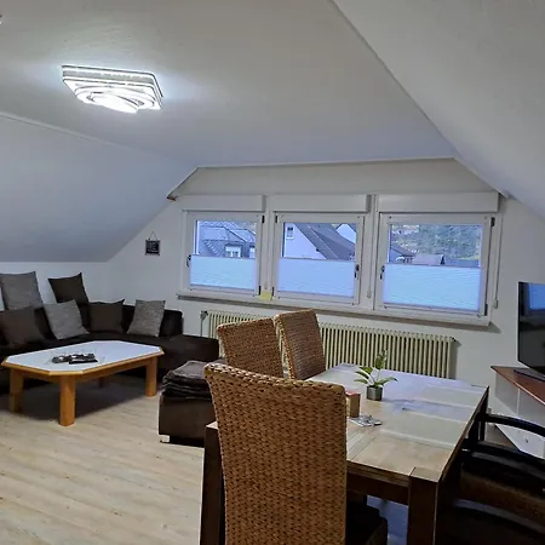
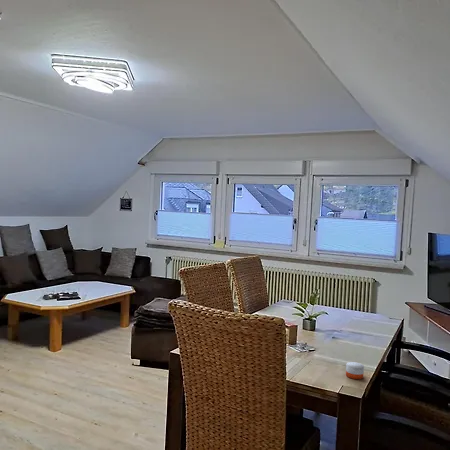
+ candle (355, 364)
